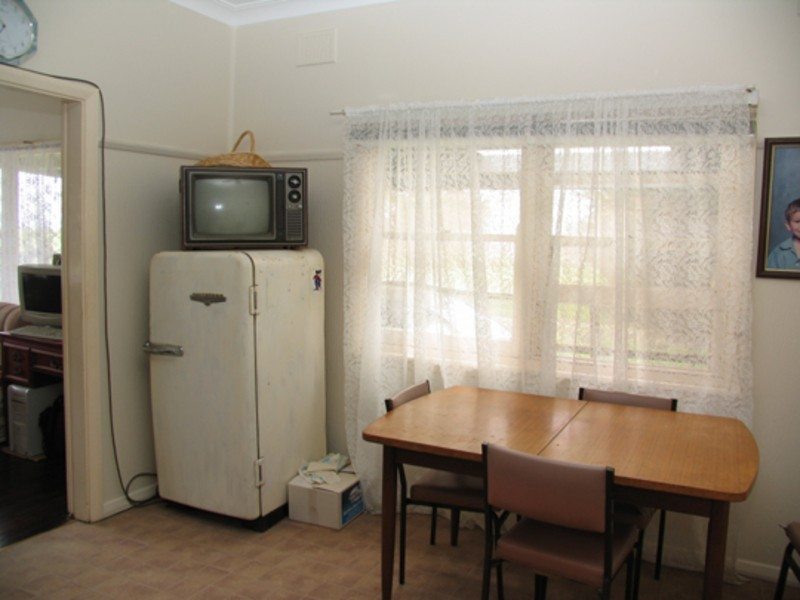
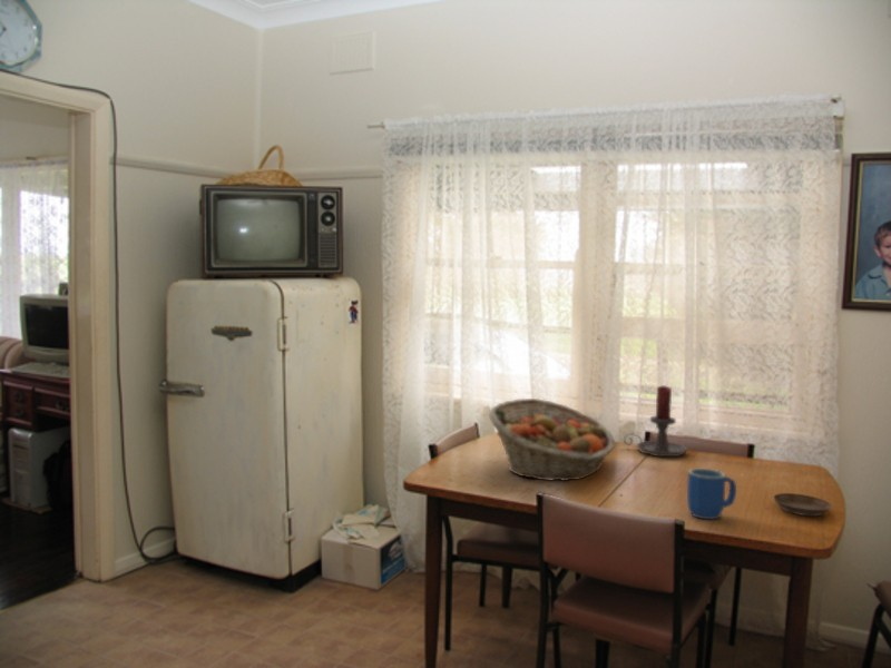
+ mug (709, 493)
+ saucer (801, 504)
+ fruit basket (551, 436)
+ candle holder (655, 418)
